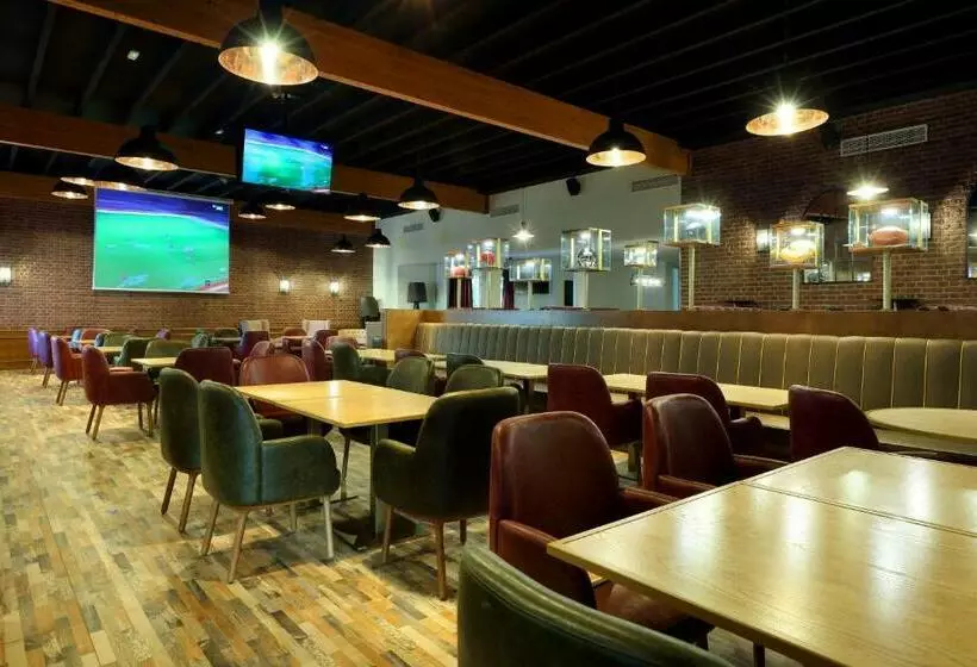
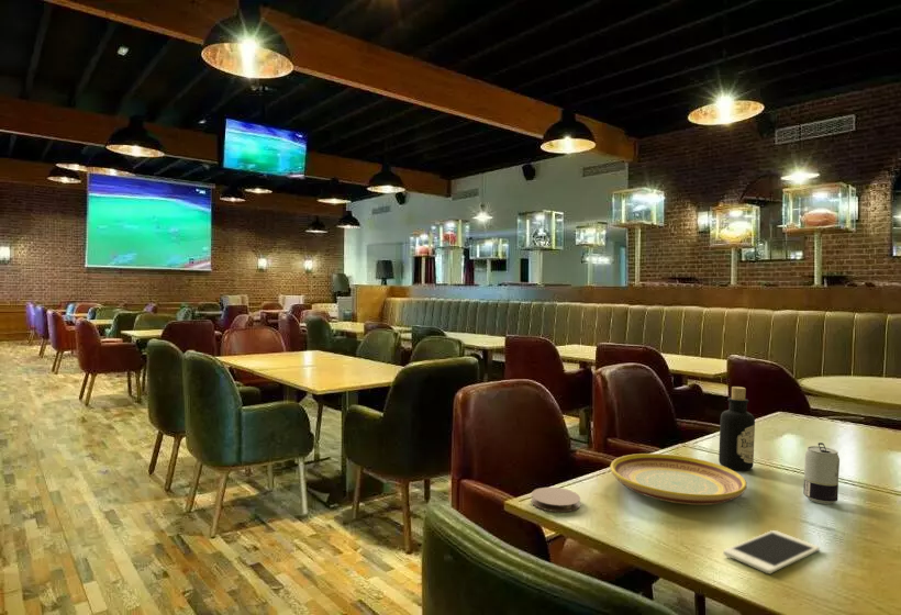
+ coaster (555, 499)
+ bottle (736, 426)
+ plate (675, 480)
+ beverage can (821, 471)
+ cell phone (771, 550)
